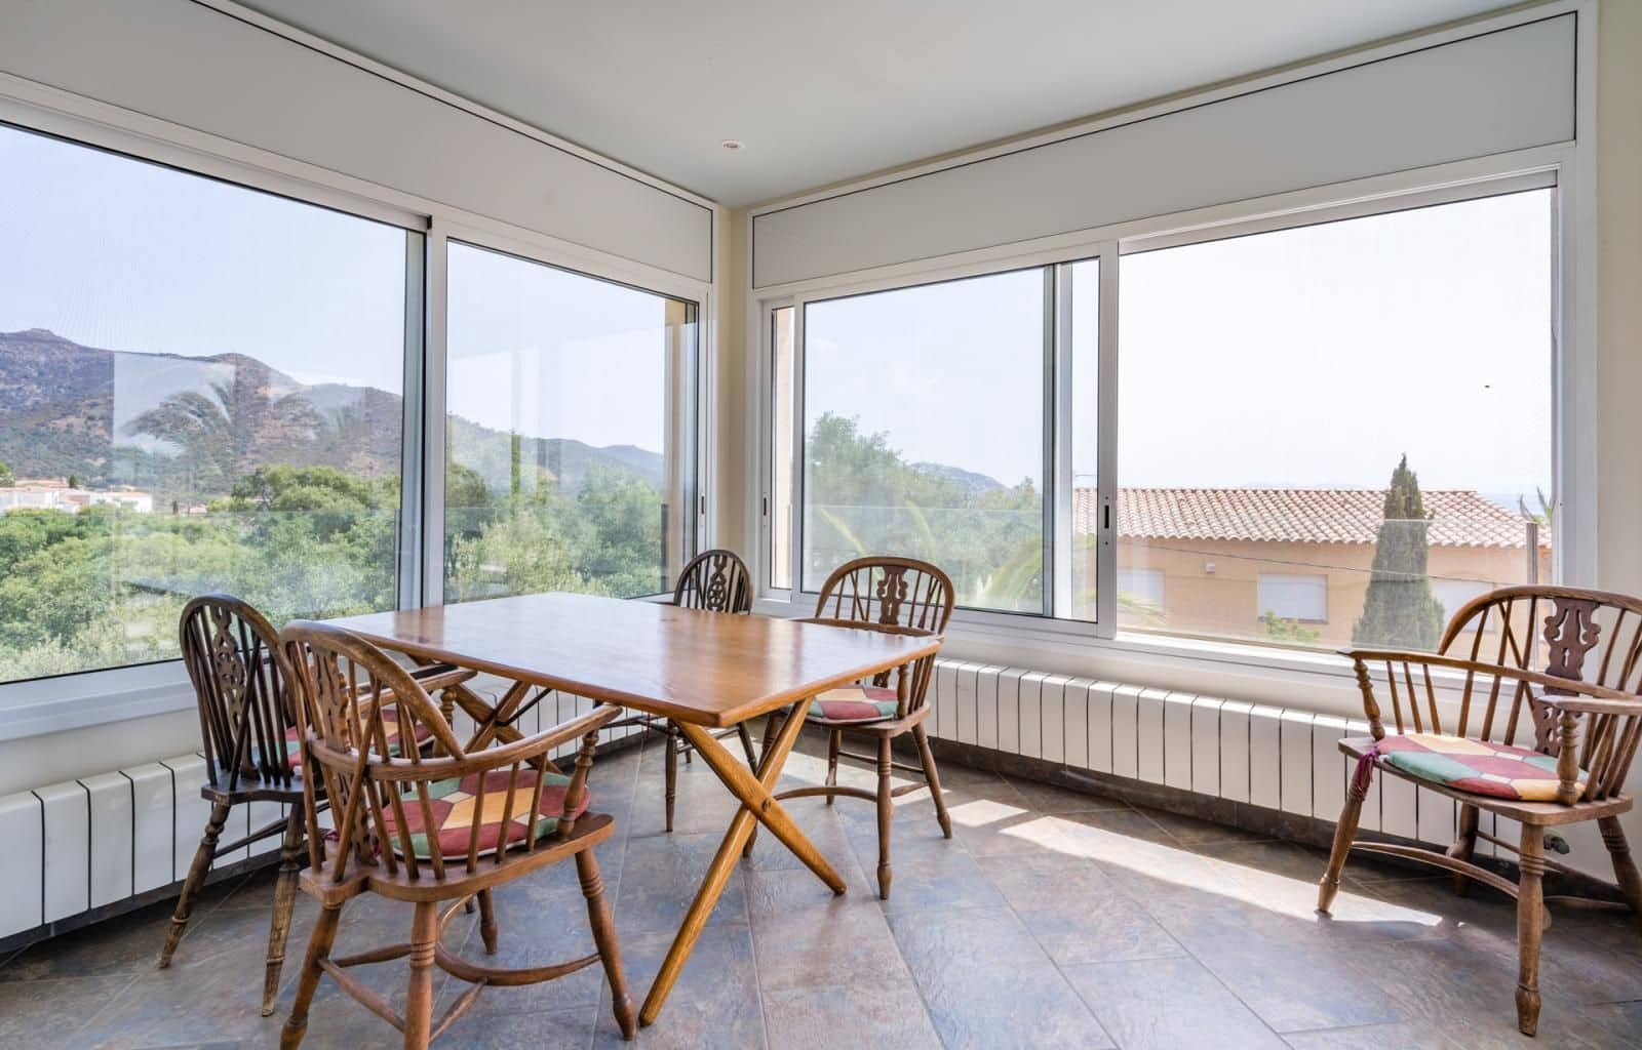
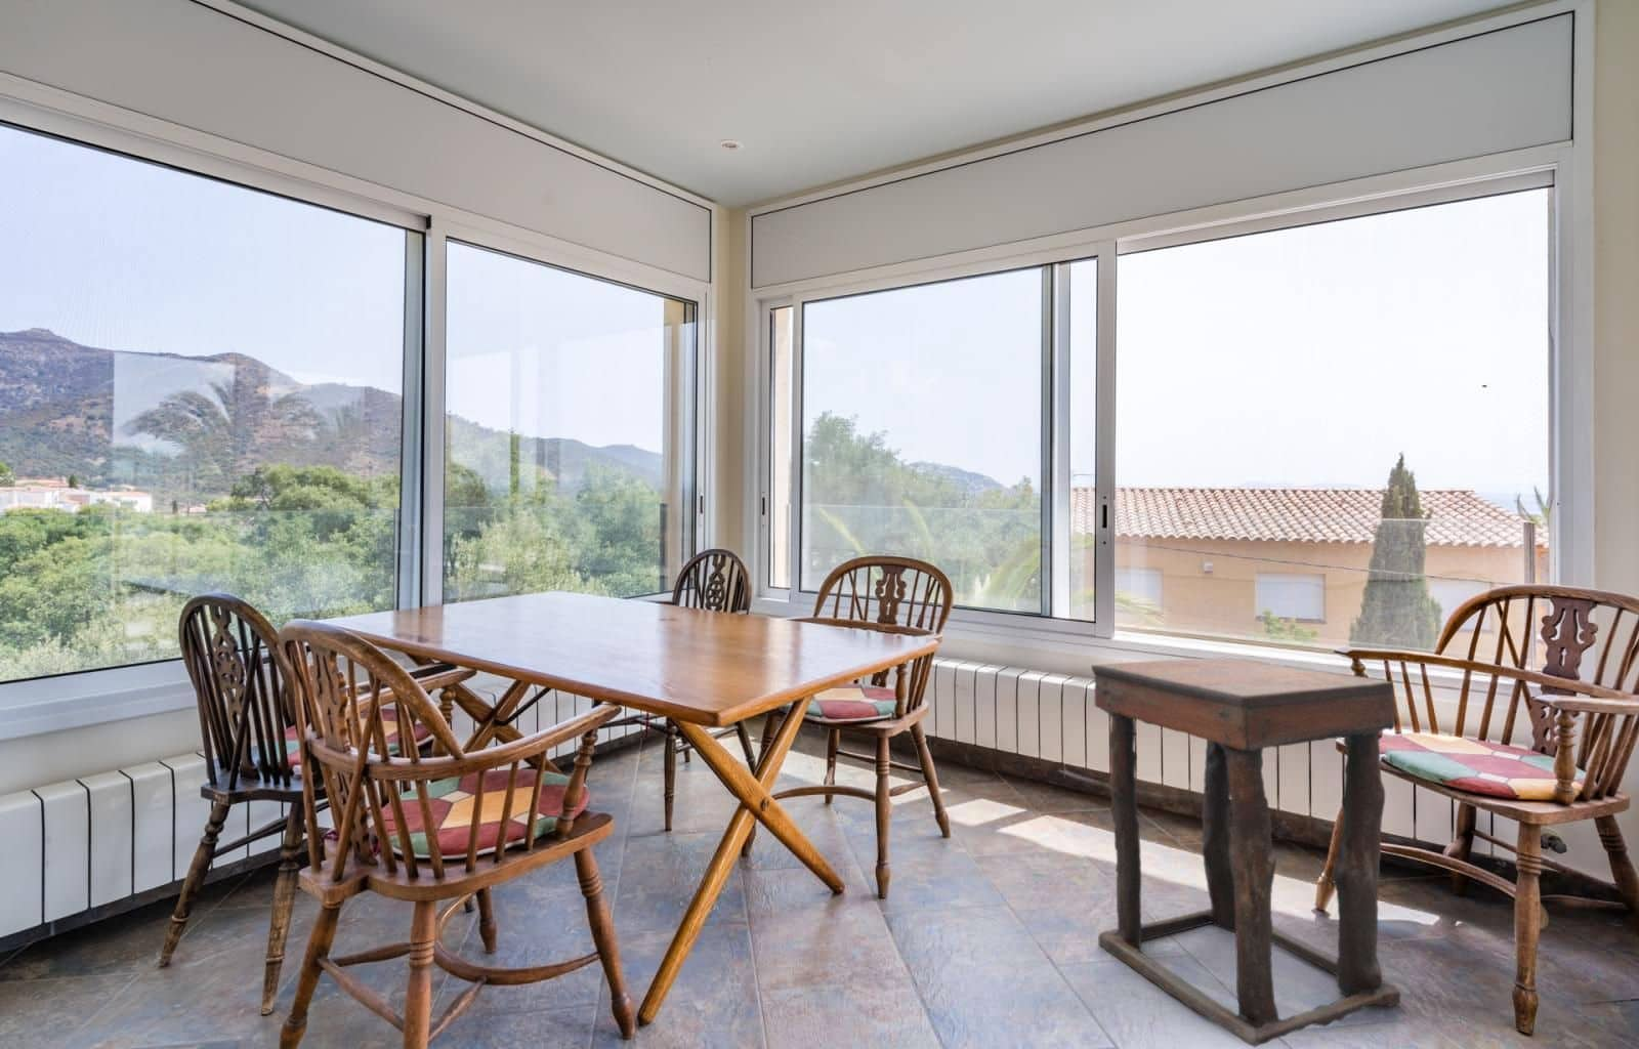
+ side table (1236, 821)
